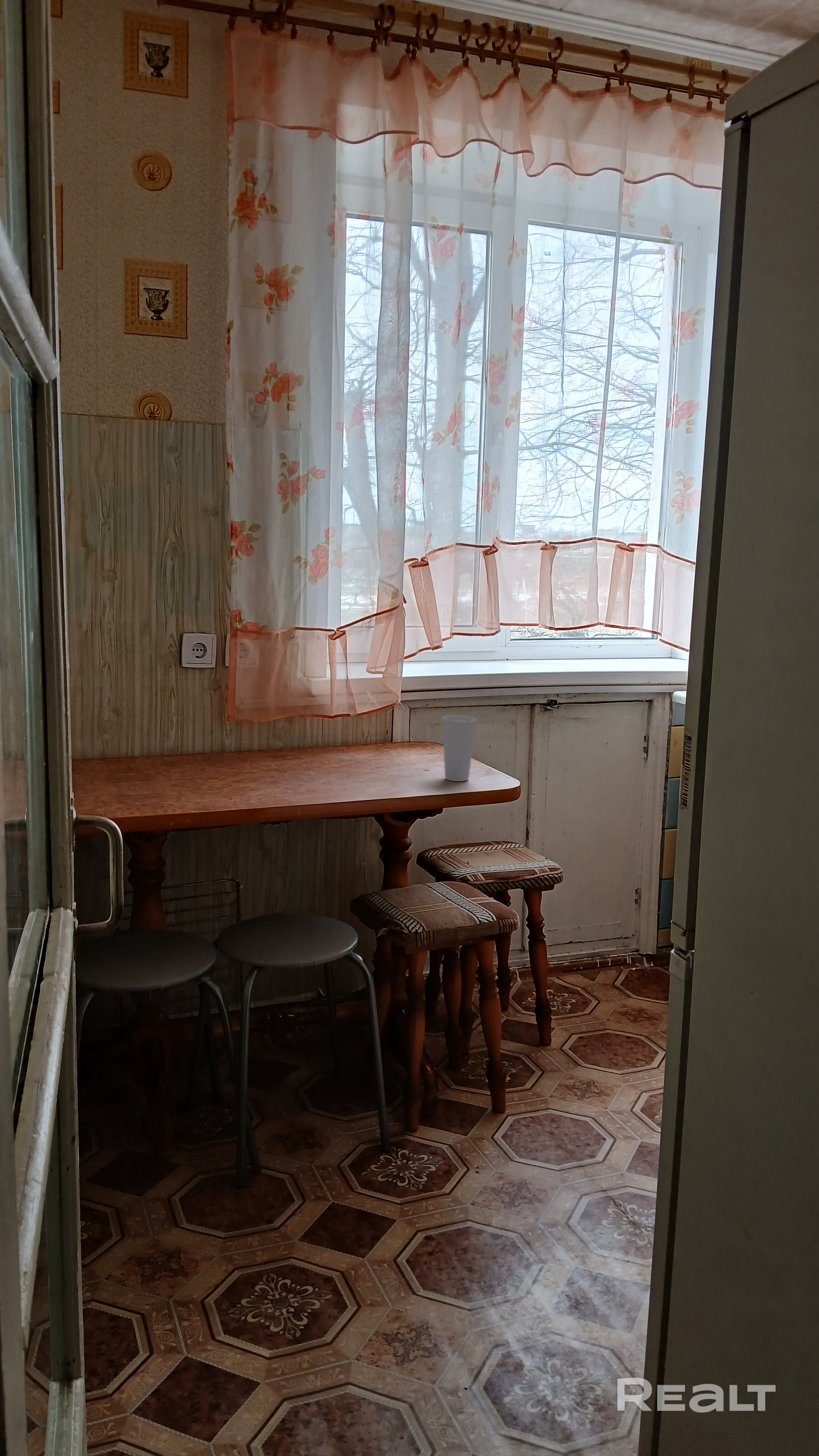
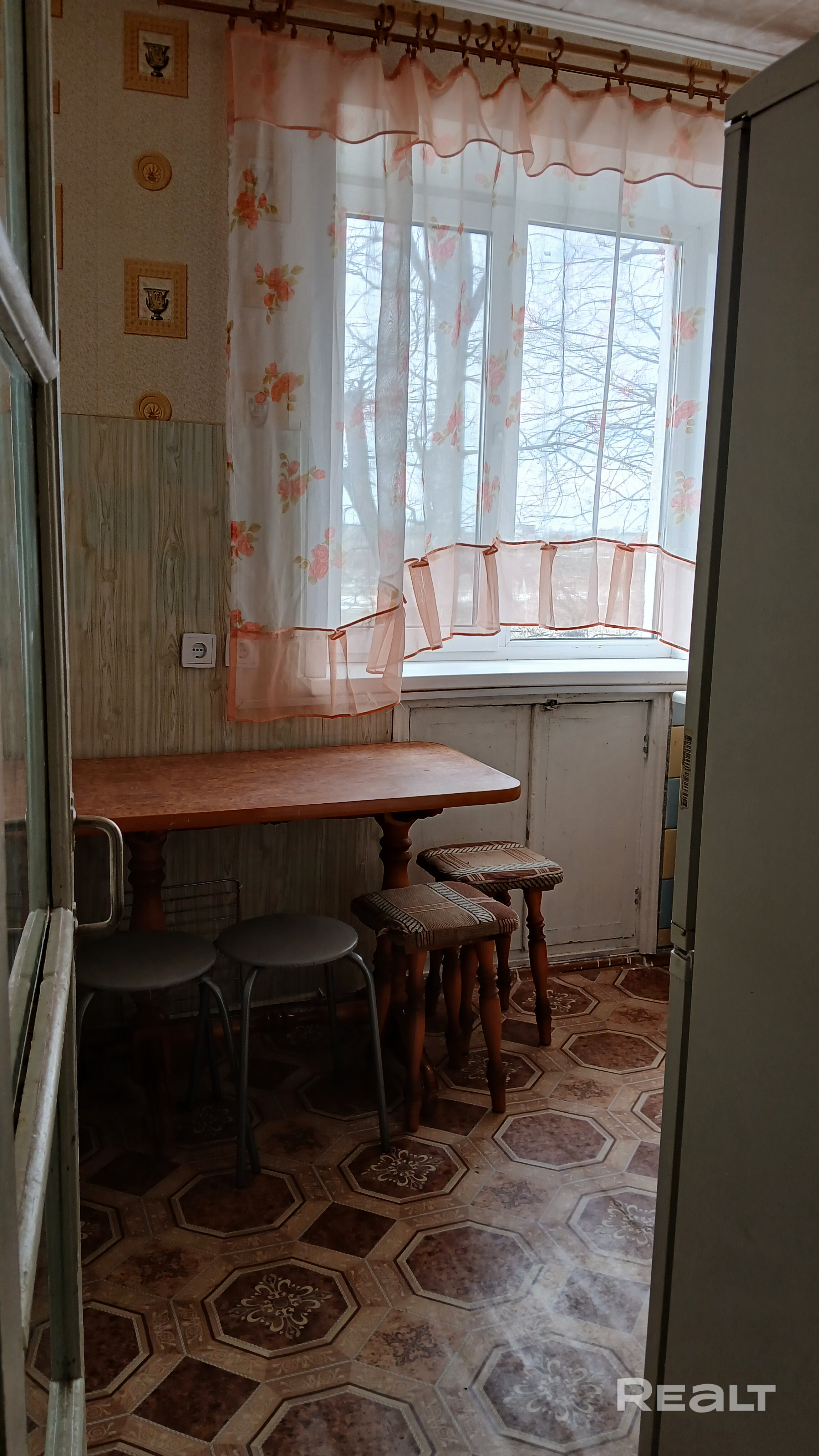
- cup (458, 748)
